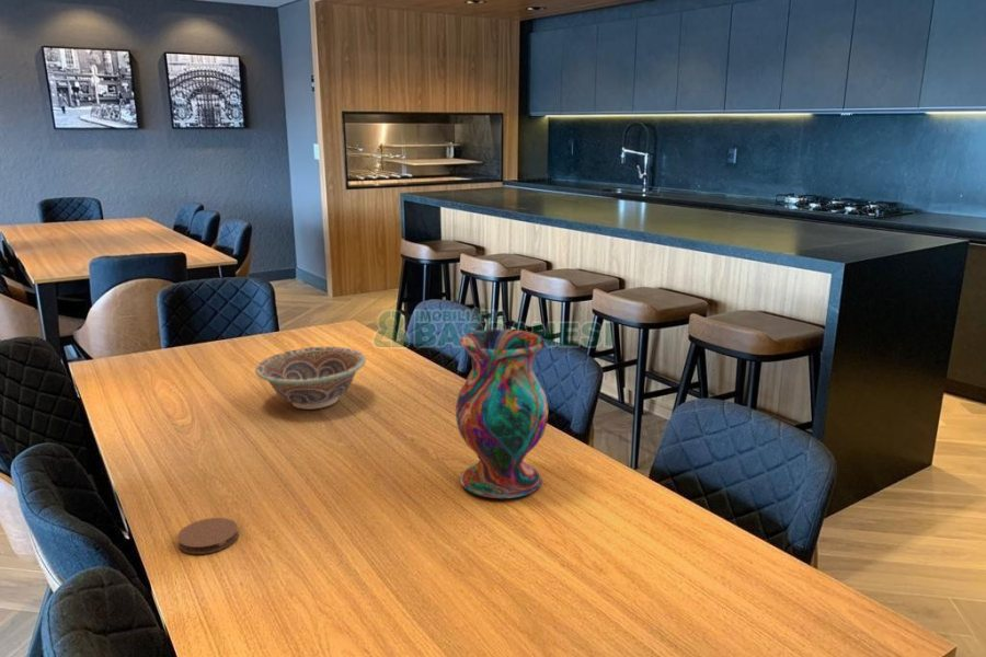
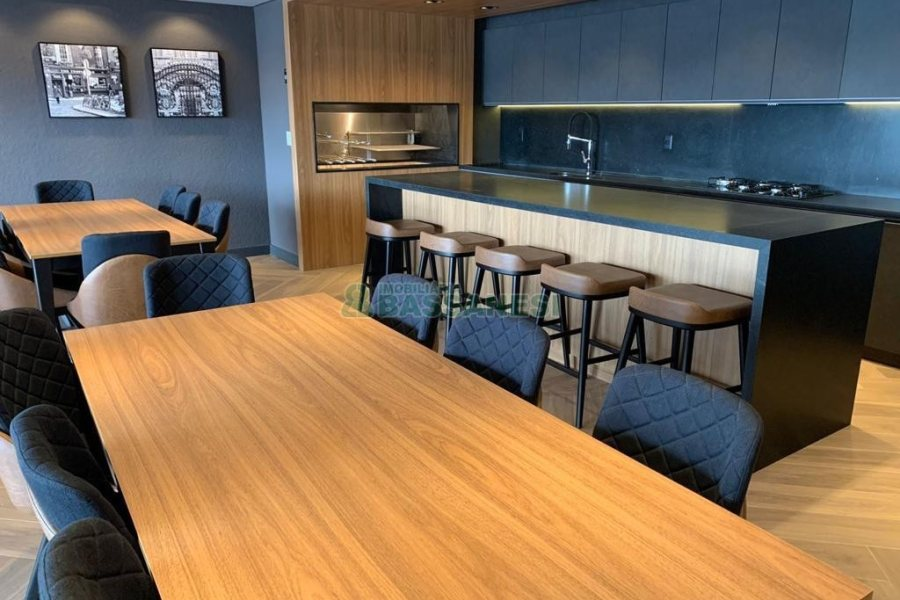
- coaster (208, 534)
- decorative bowl (312, 381)
- vase (502, 412)
